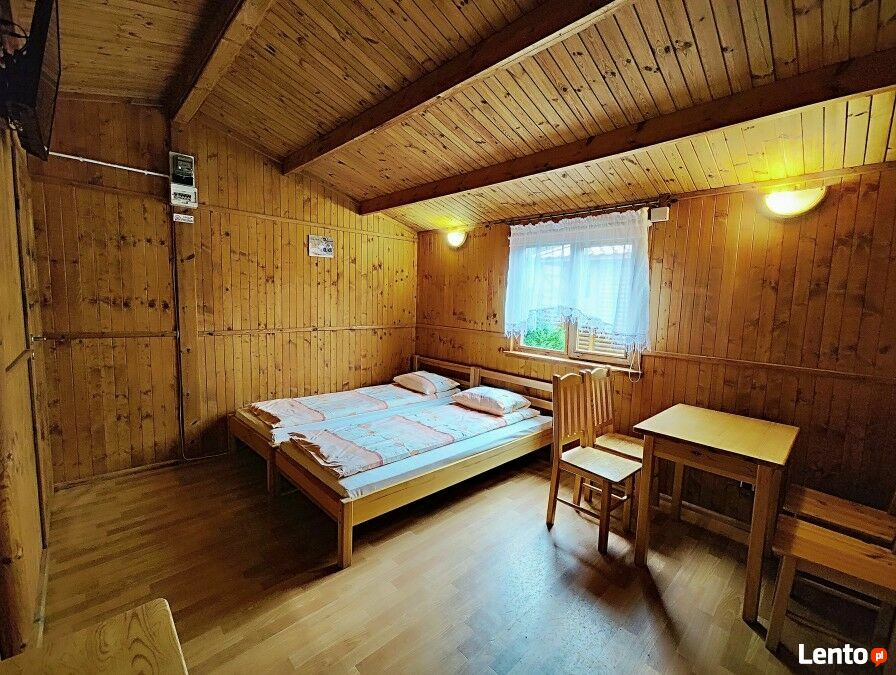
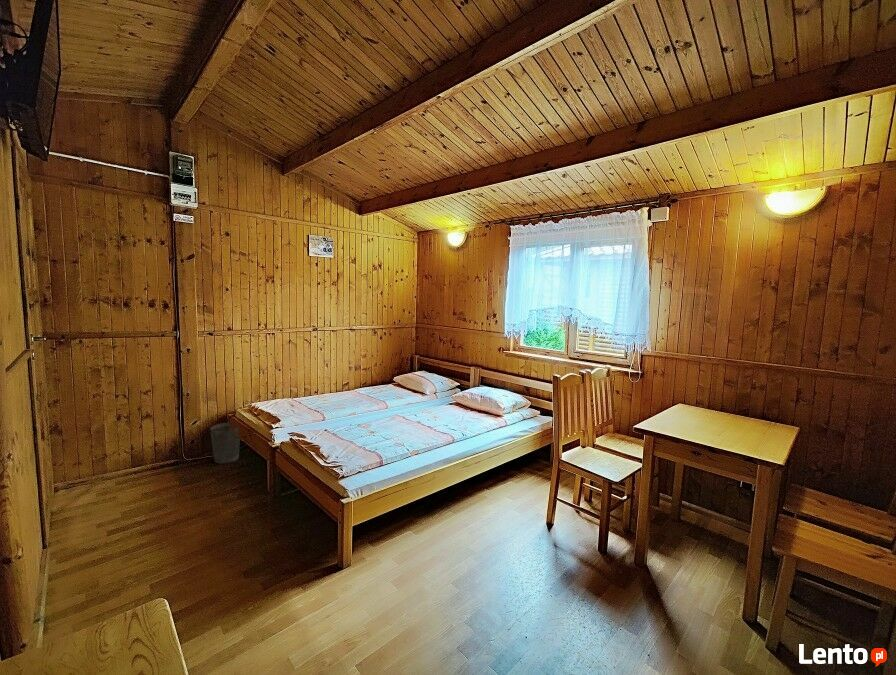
+ wastebasket (226, 442)
